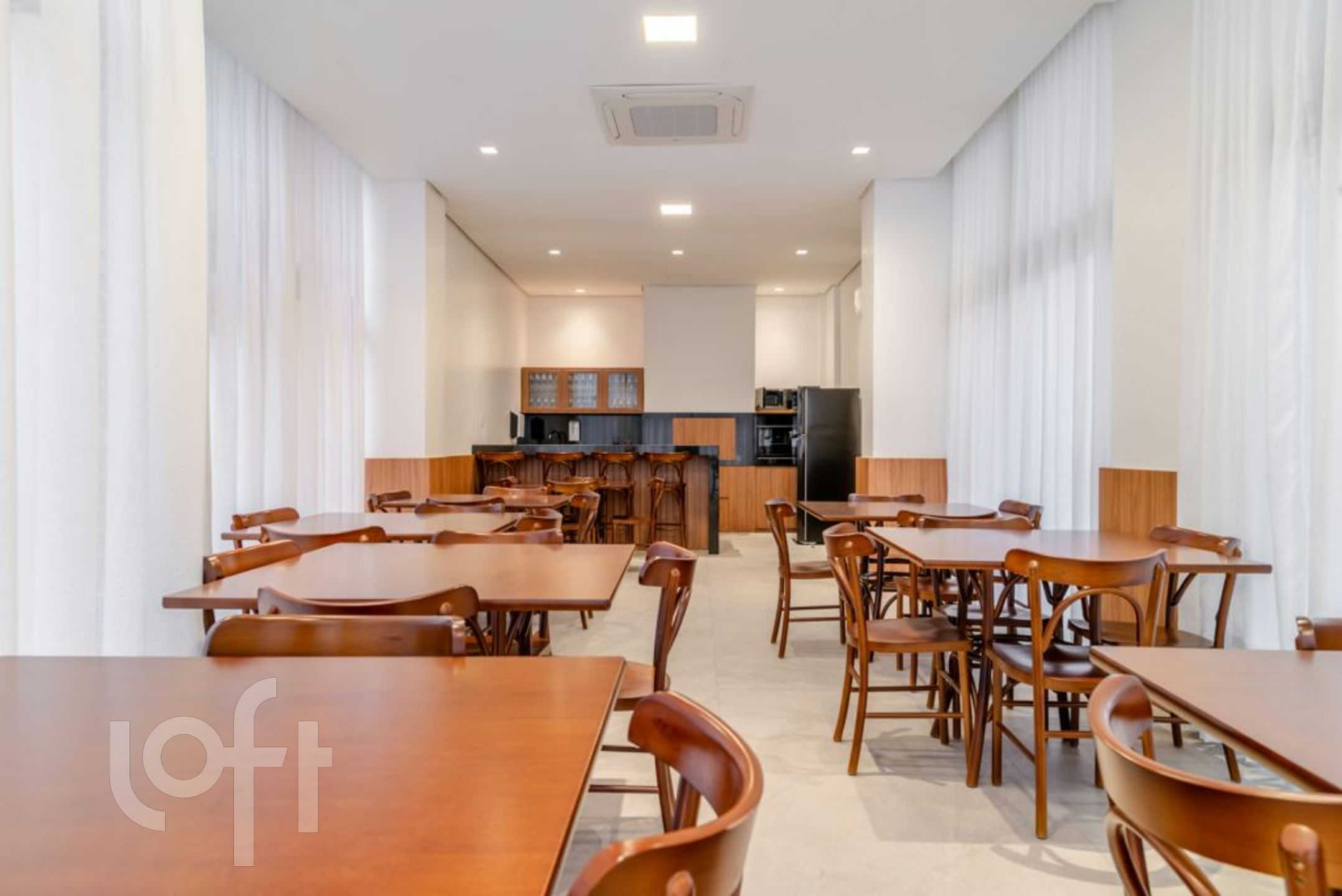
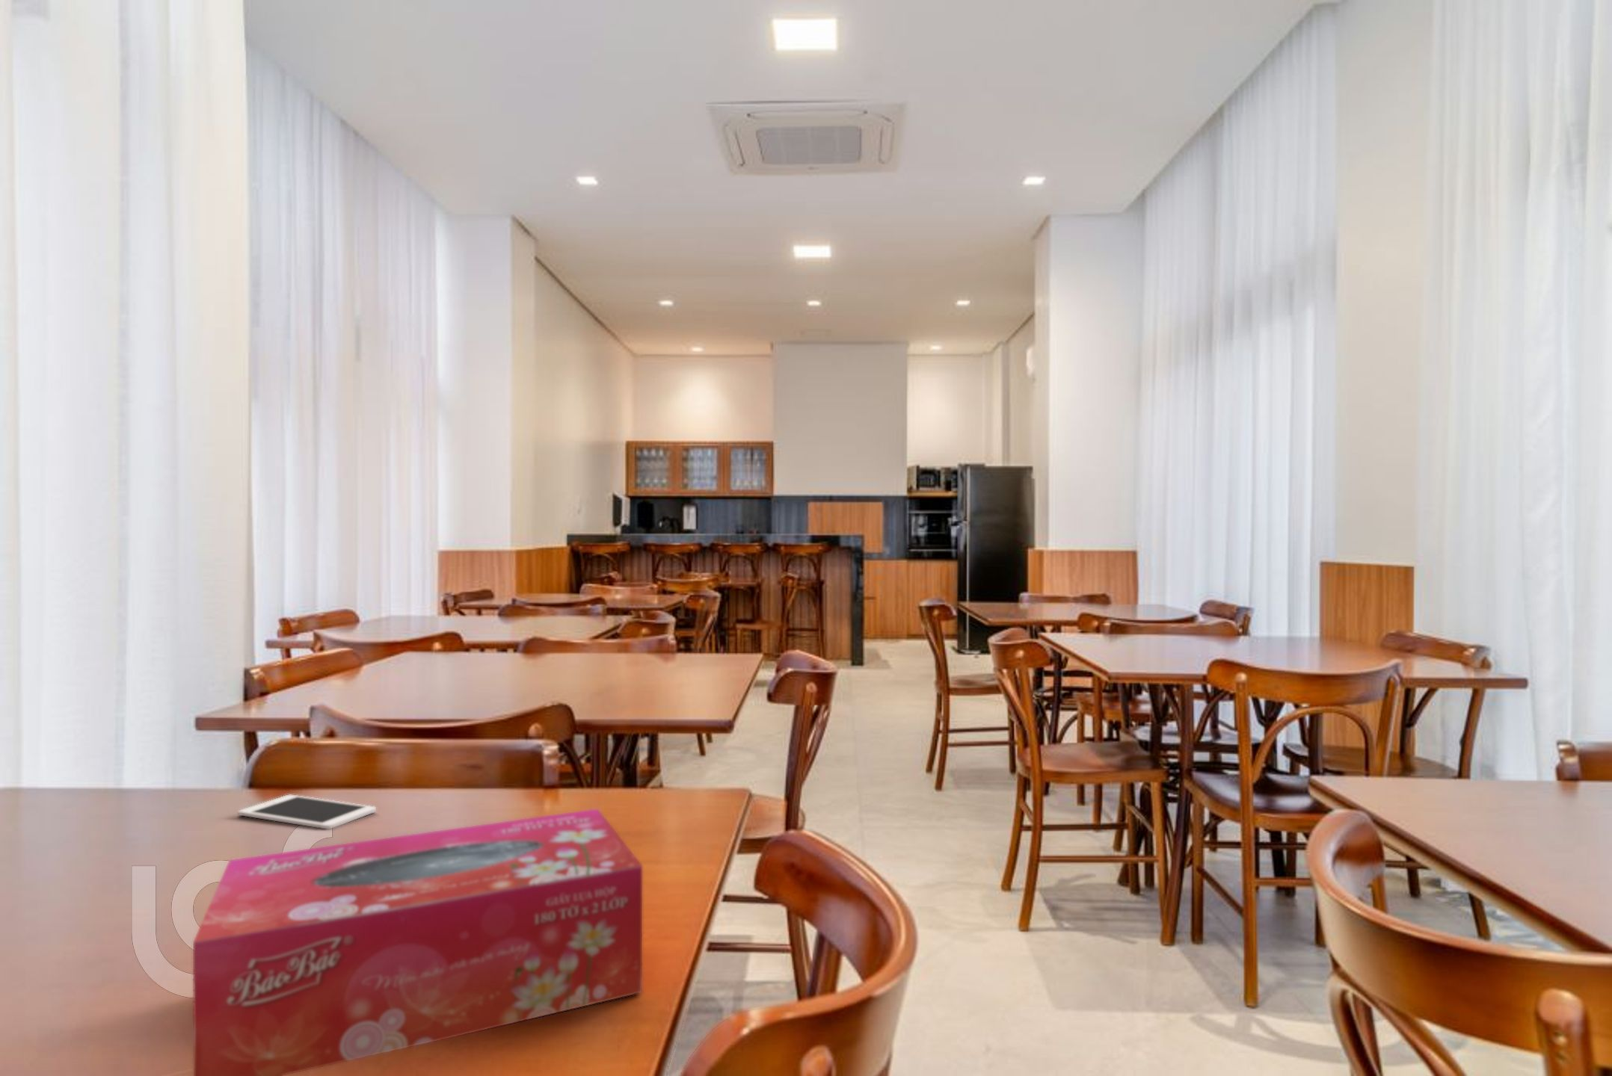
+ cell phone (308, 811)
+ tissue box (435, 925)
